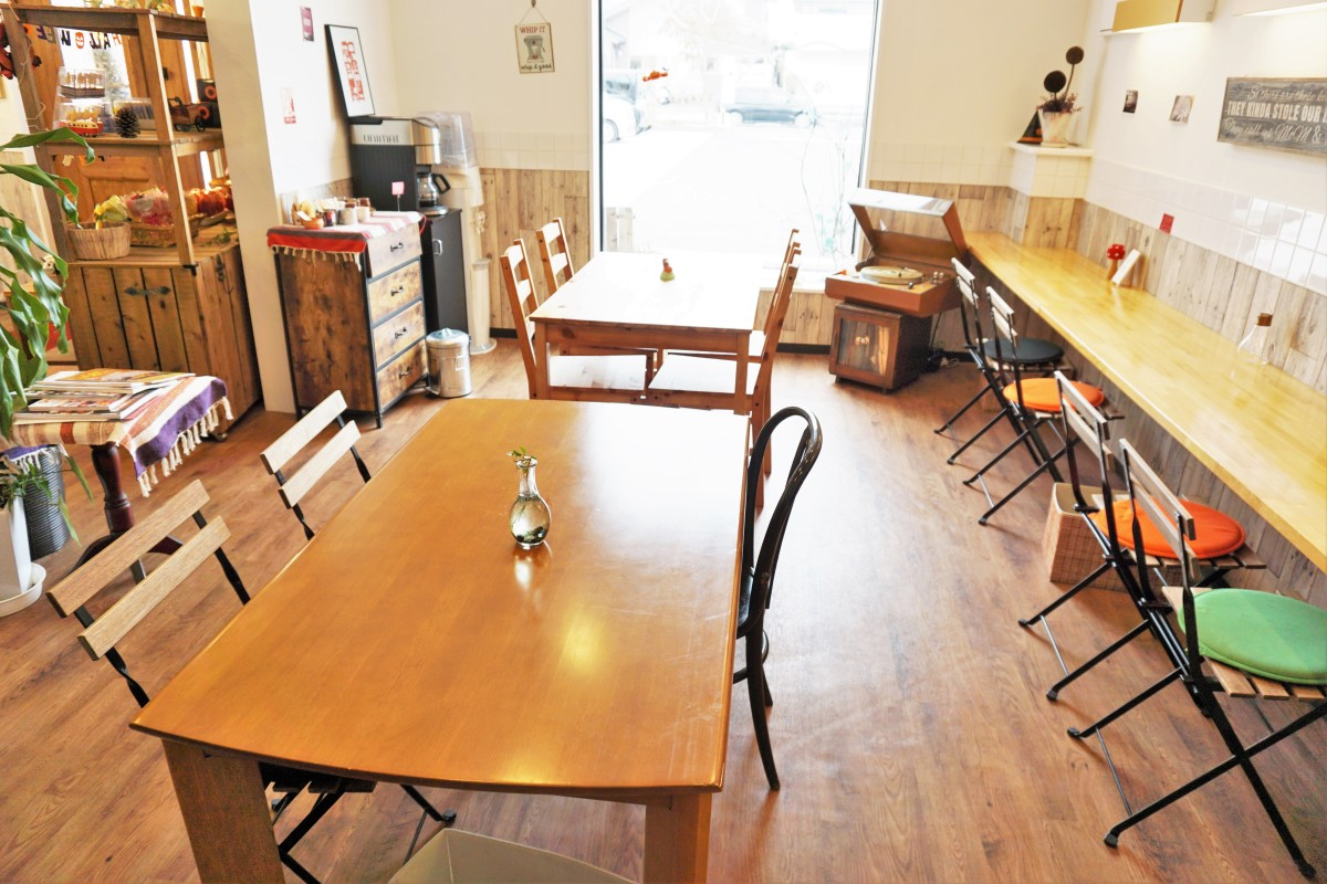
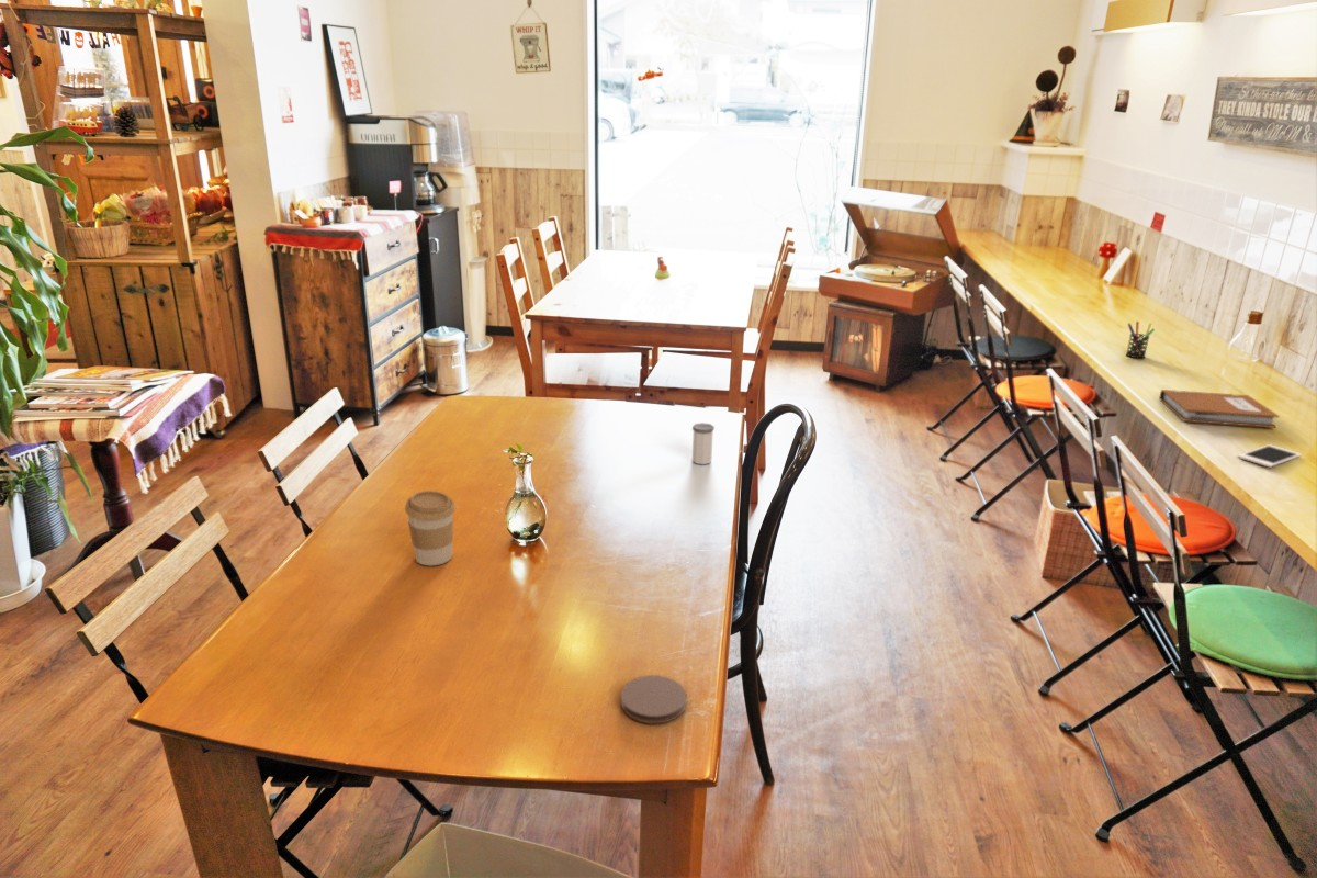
+ cell phone (1270, 455)
+ coaster (653, 698)
+ pen holder (1140, 339)
+ coffee cup (431, 527)
+ salt shaker (702, 443)
+ notebook (1218, 407)
